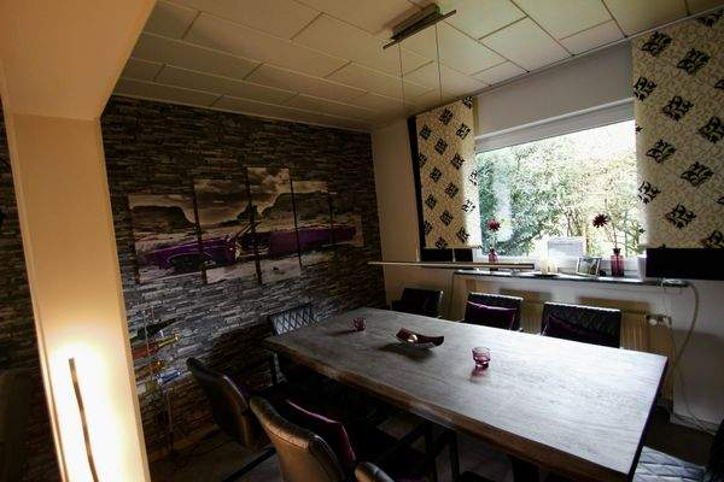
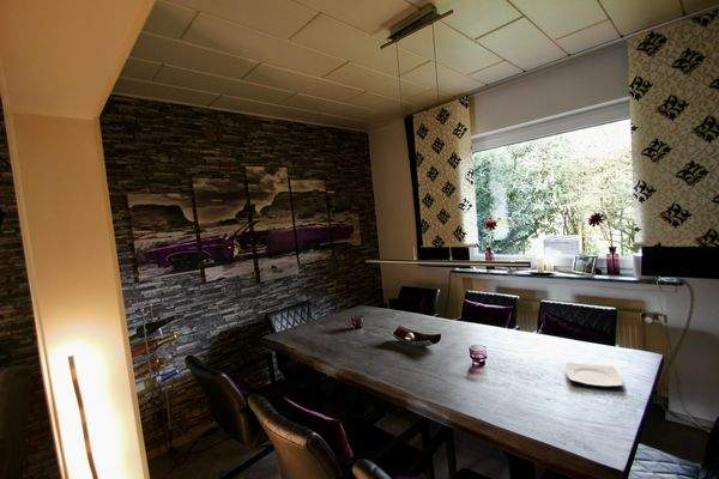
+ plate (592, 375)
